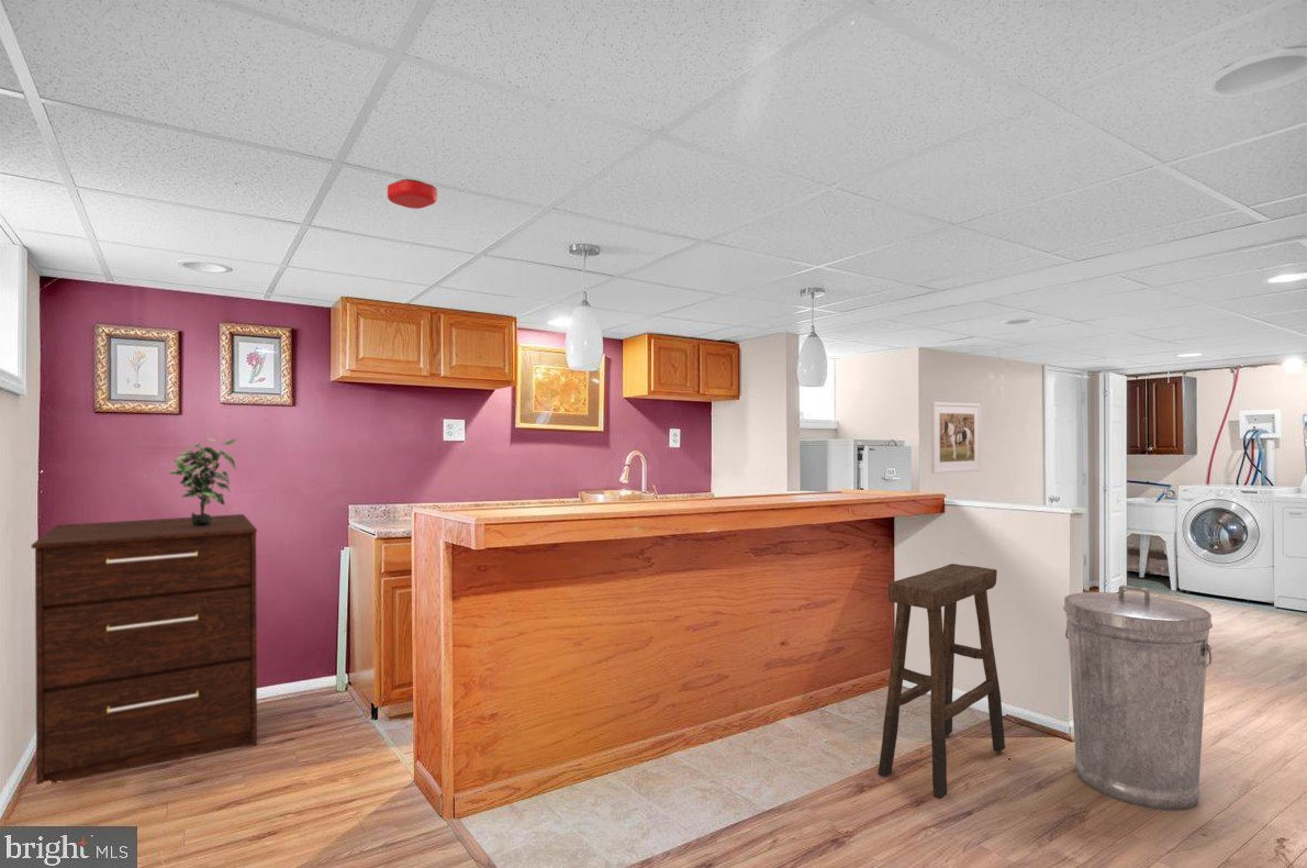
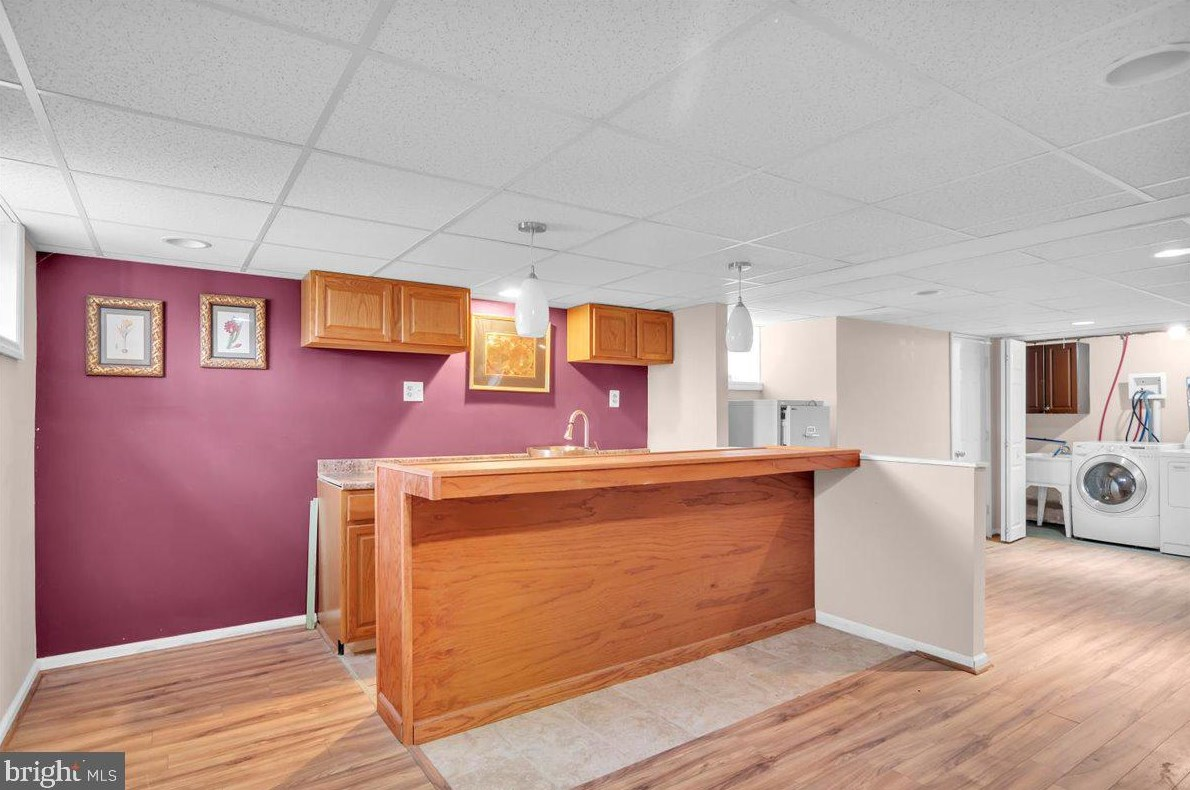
- stool (943, 668)
- smoke detector (412, 193)
- dresser (154, 634)
- potted plant (203, 480)
- trash can (1133, 686)
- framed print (957, 437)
